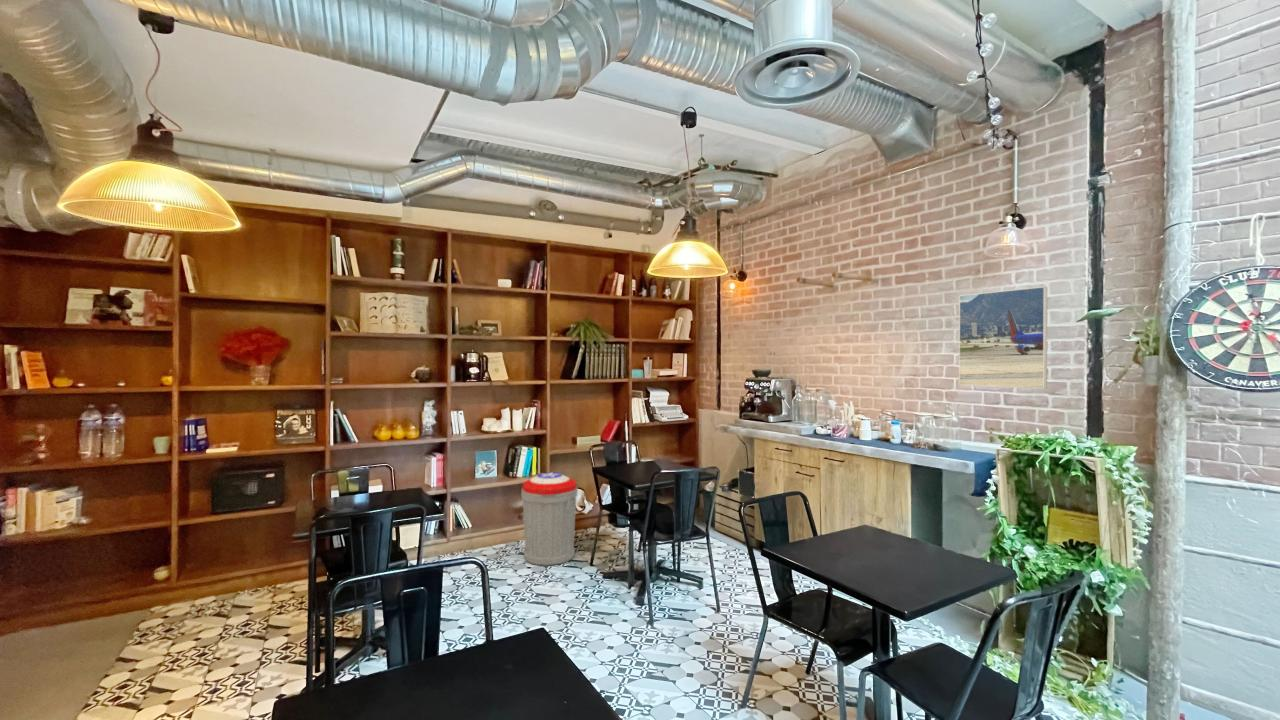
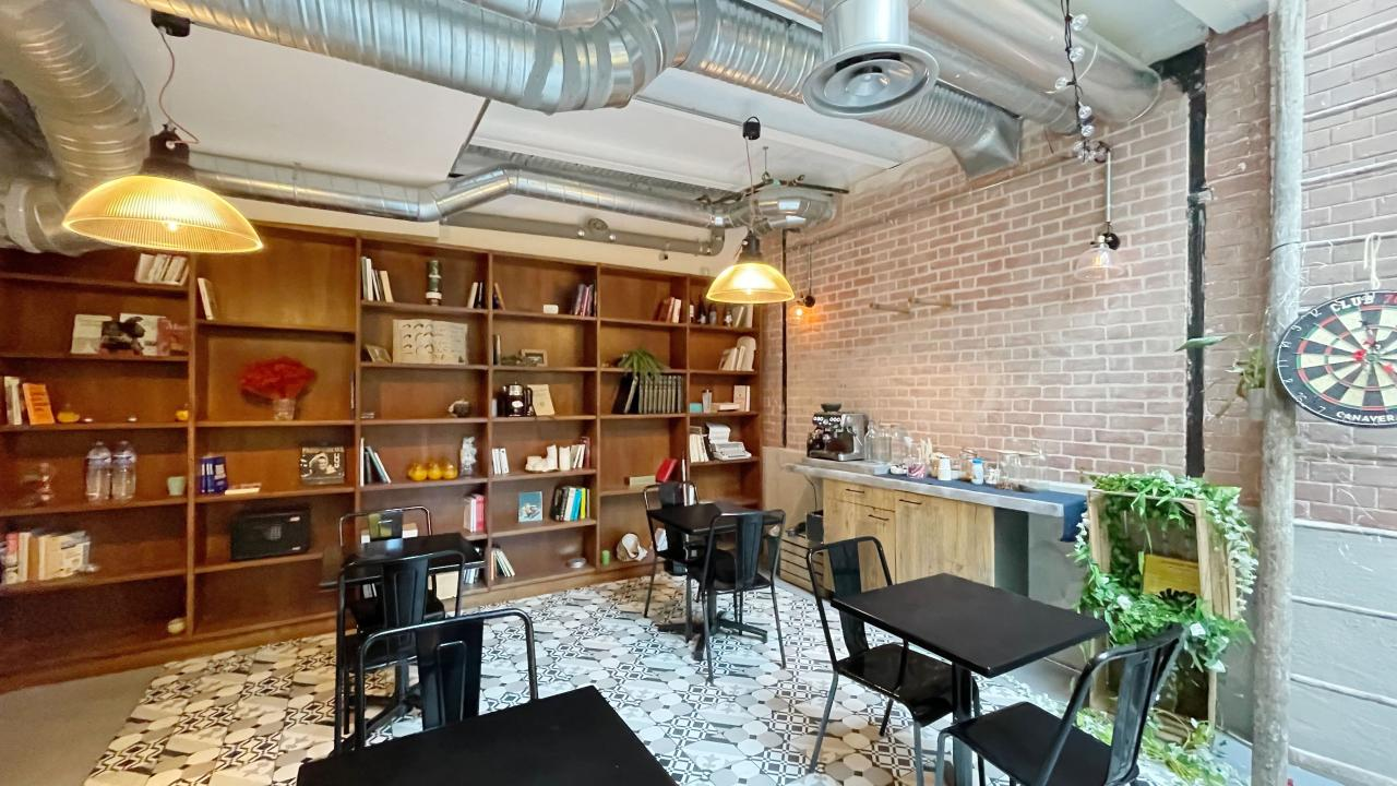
- trash can (549, 515)
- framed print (1000, 339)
